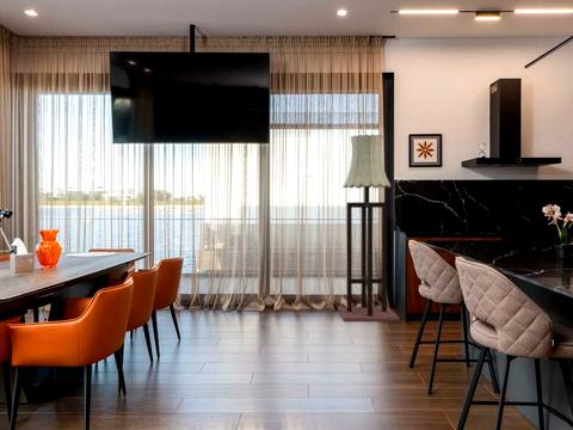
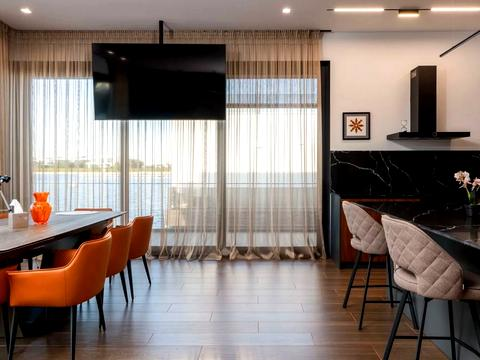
- floor lamp (365, 226)
